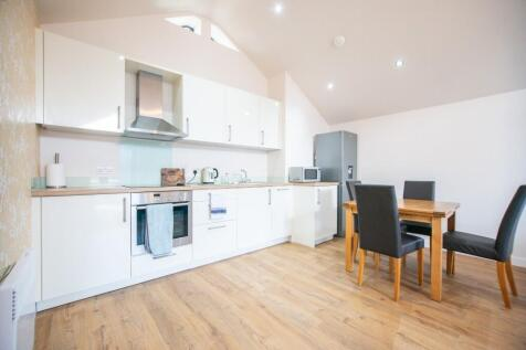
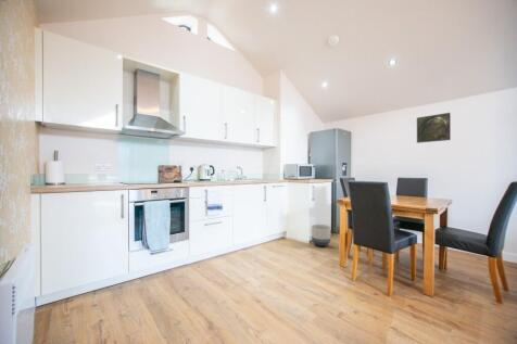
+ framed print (432, 128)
+ planter (320, 235)
